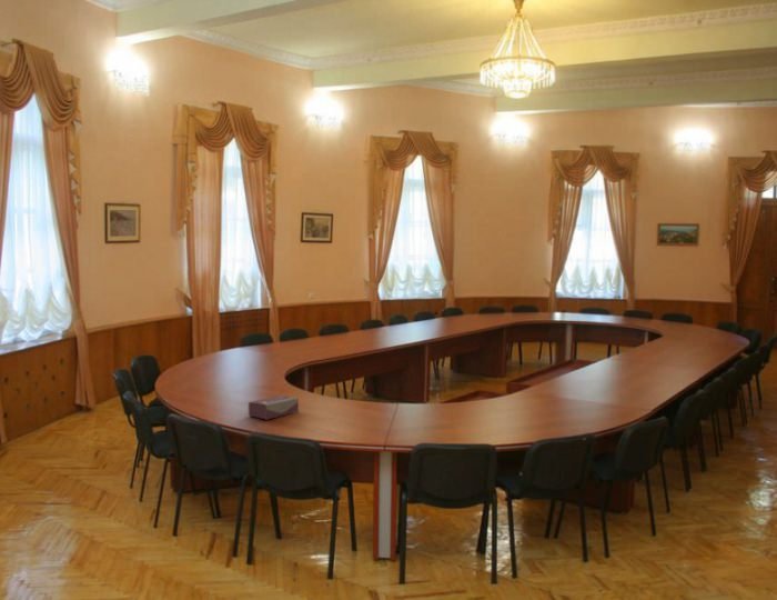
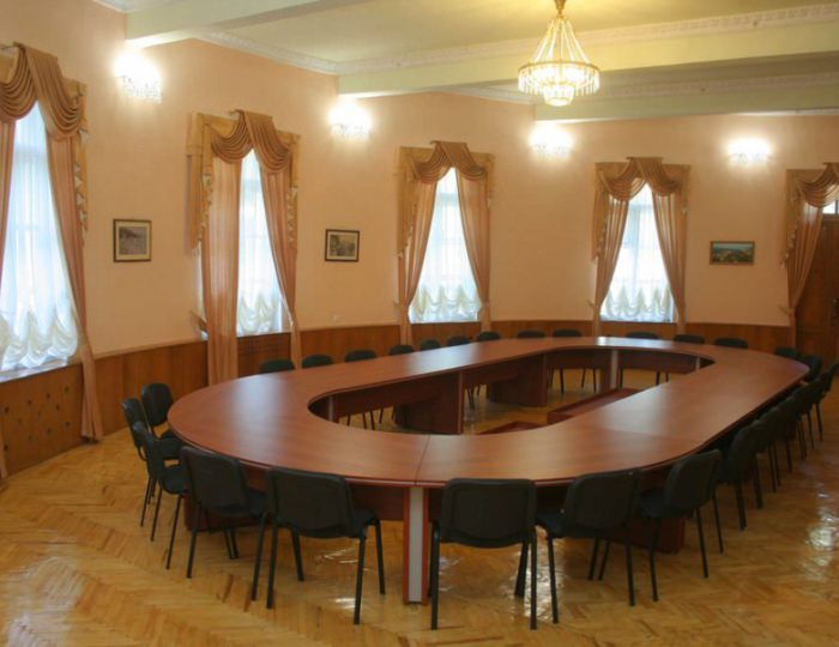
- tissue box (273, 406)
